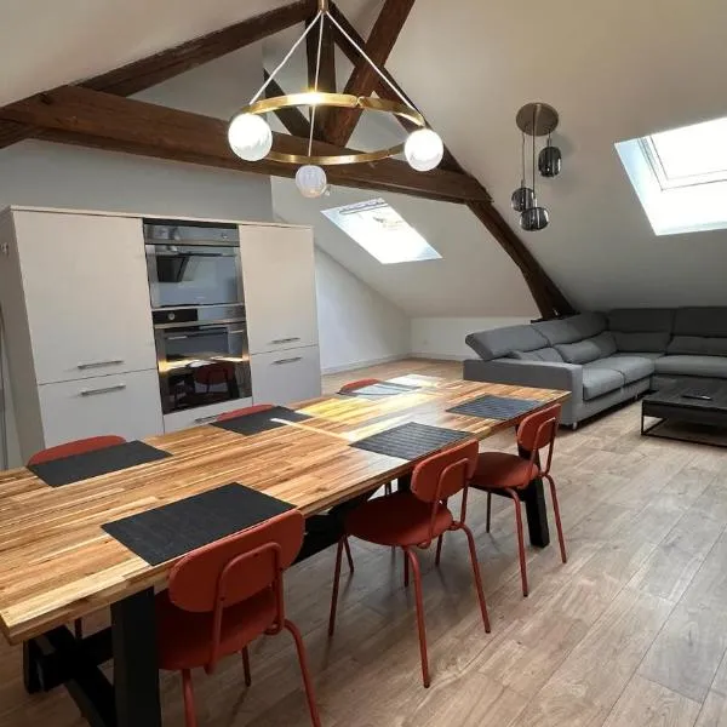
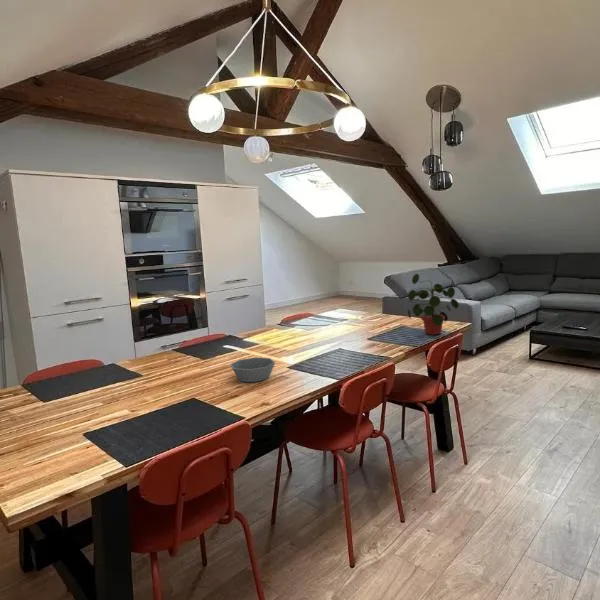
+ potted plant (428, 303)
+ bowl (252, 370)
